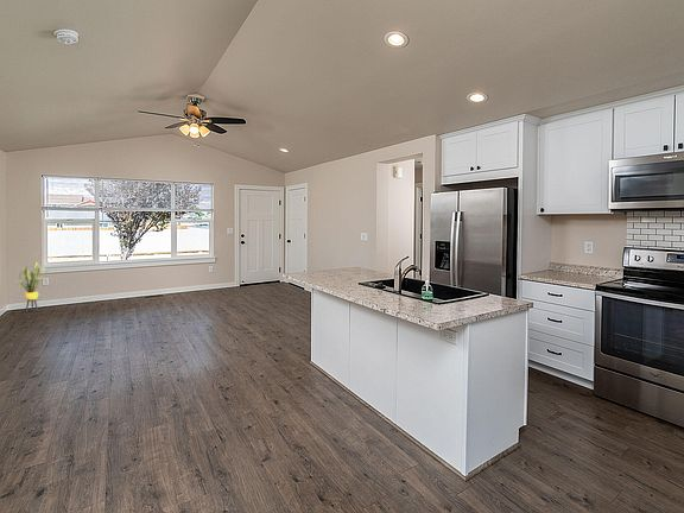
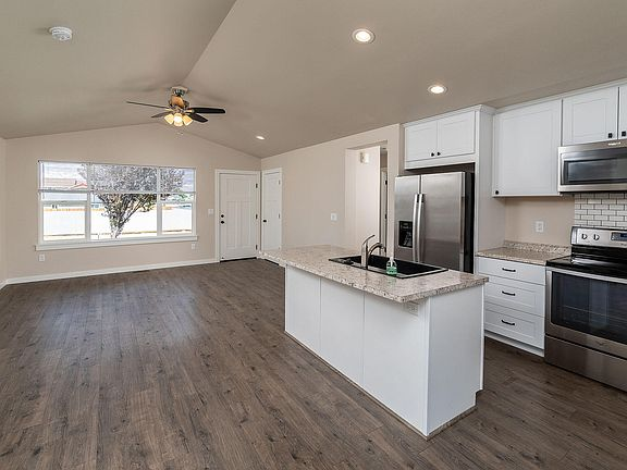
- house plant (34, 286)
